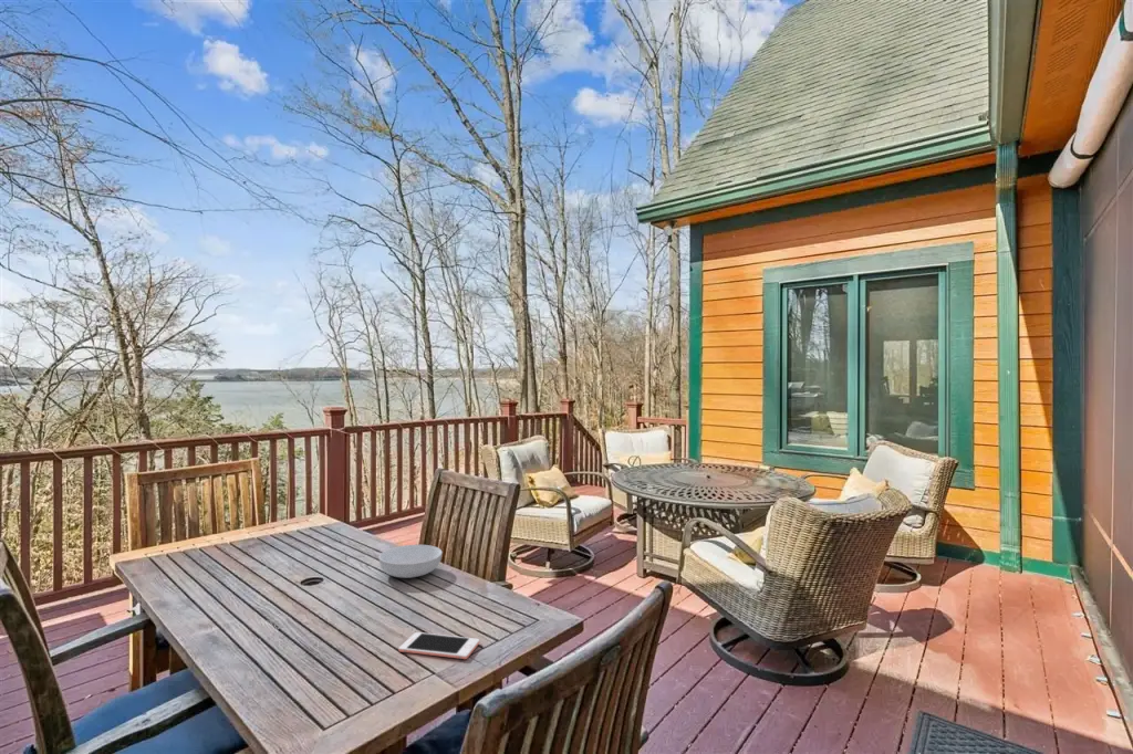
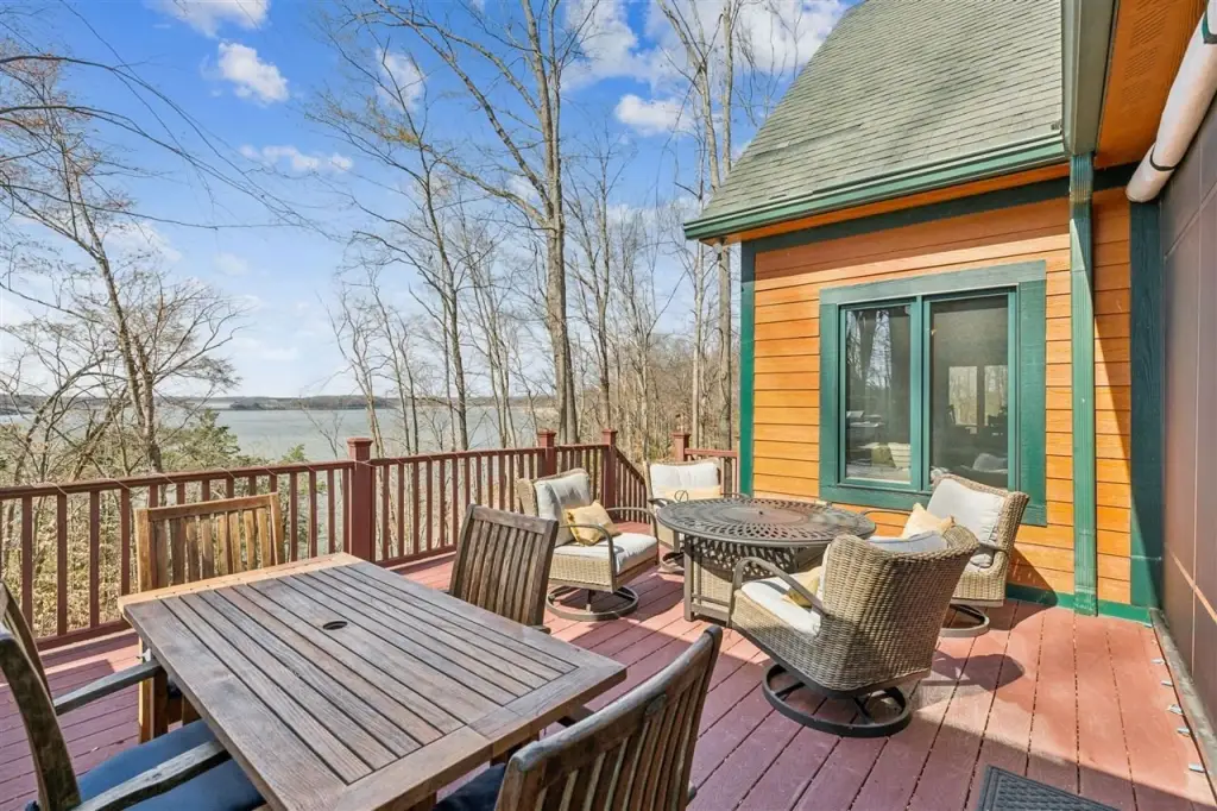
- cell phone (439, 645)
- serving bowl (410, 563)
